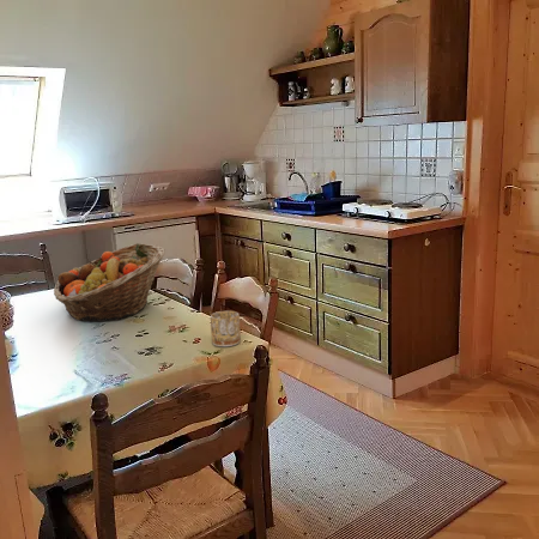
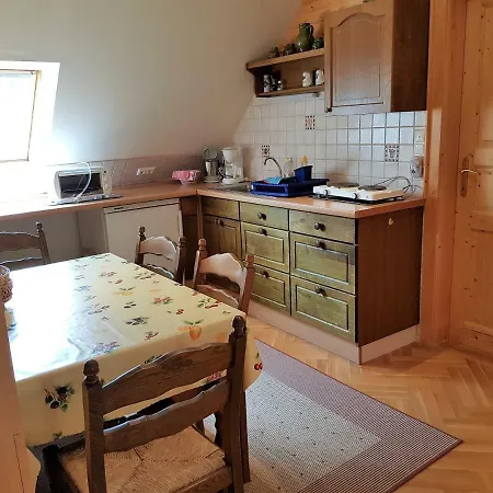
- mug (222, 327)
- fruit basket (110, 279)
